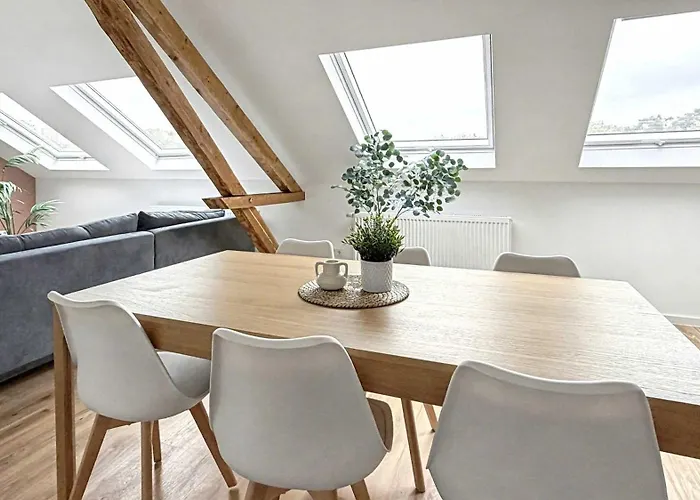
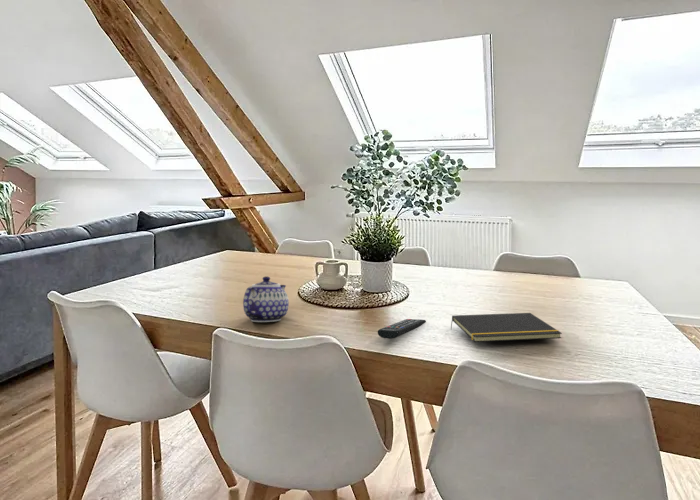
+ remote control (403, 327)
+ teapot (266, 298)
+ notepad (504, 326)
